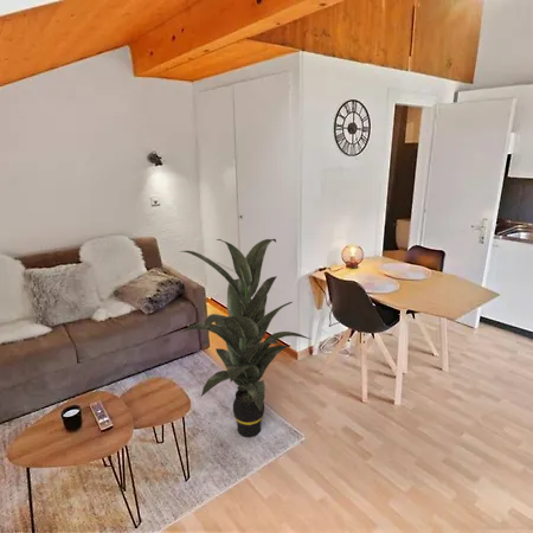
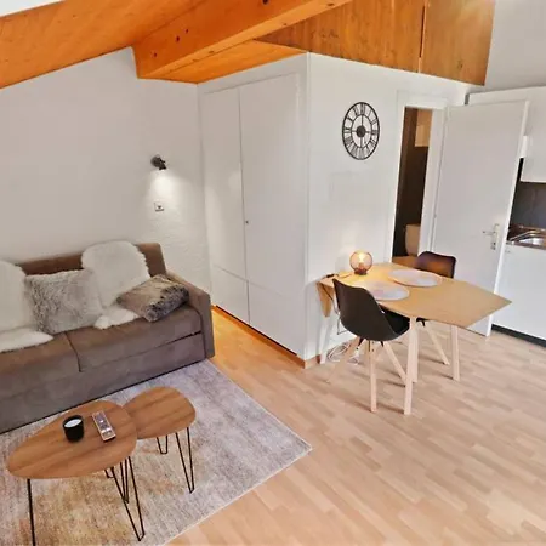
- indoor plant (238, 340)
